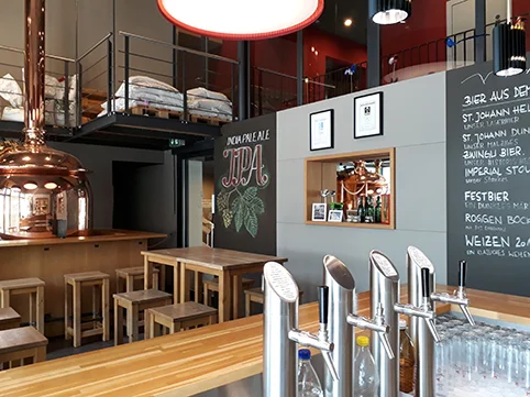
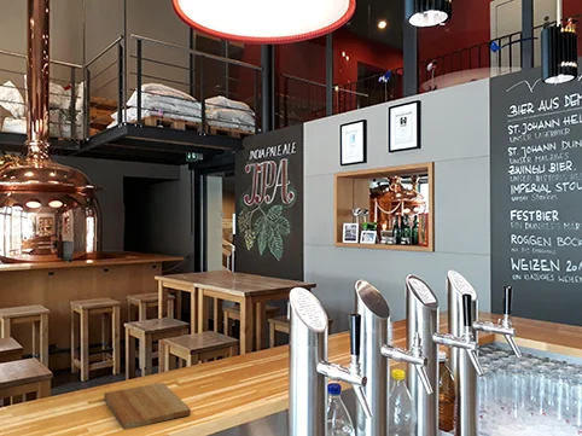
+ cutting board (145, 402)
